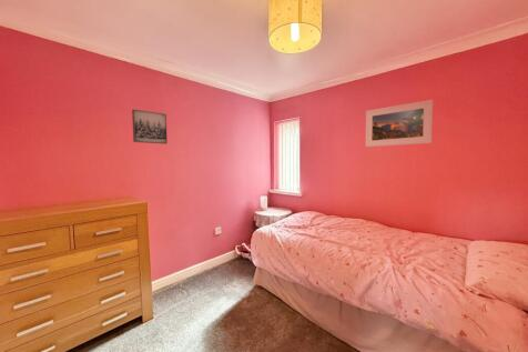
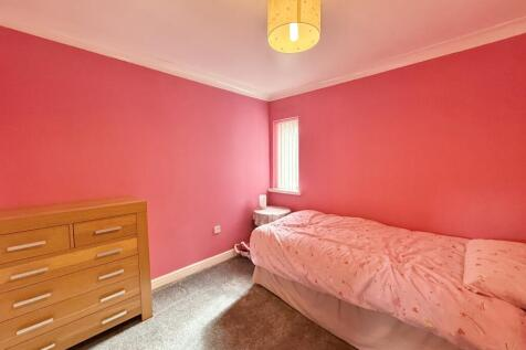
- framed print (396, 125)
- wall art (150, 127)
